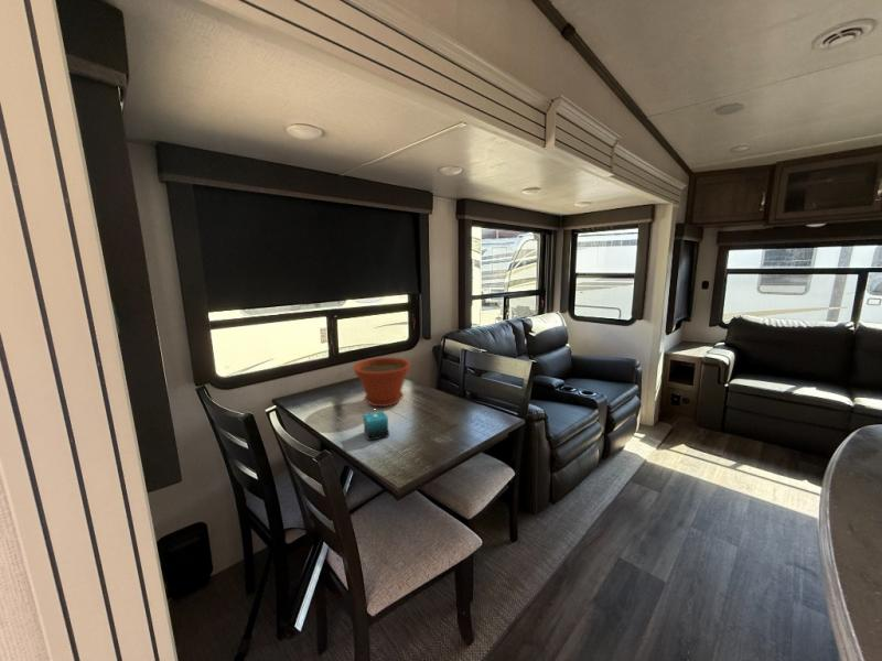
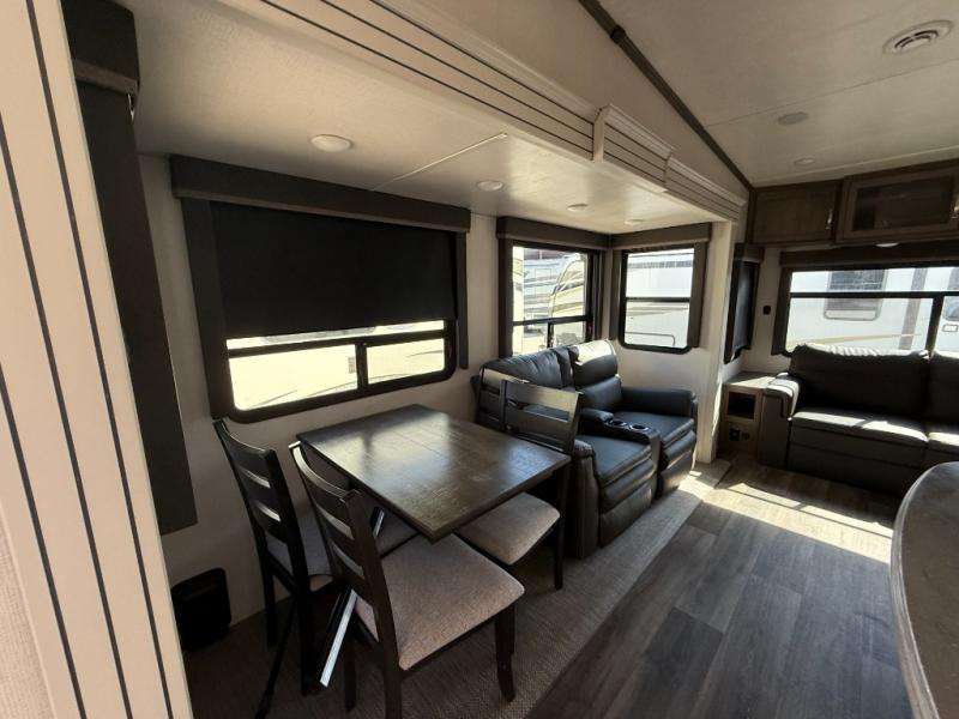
- candle (375, 421)
- plant pot (383, 382)
